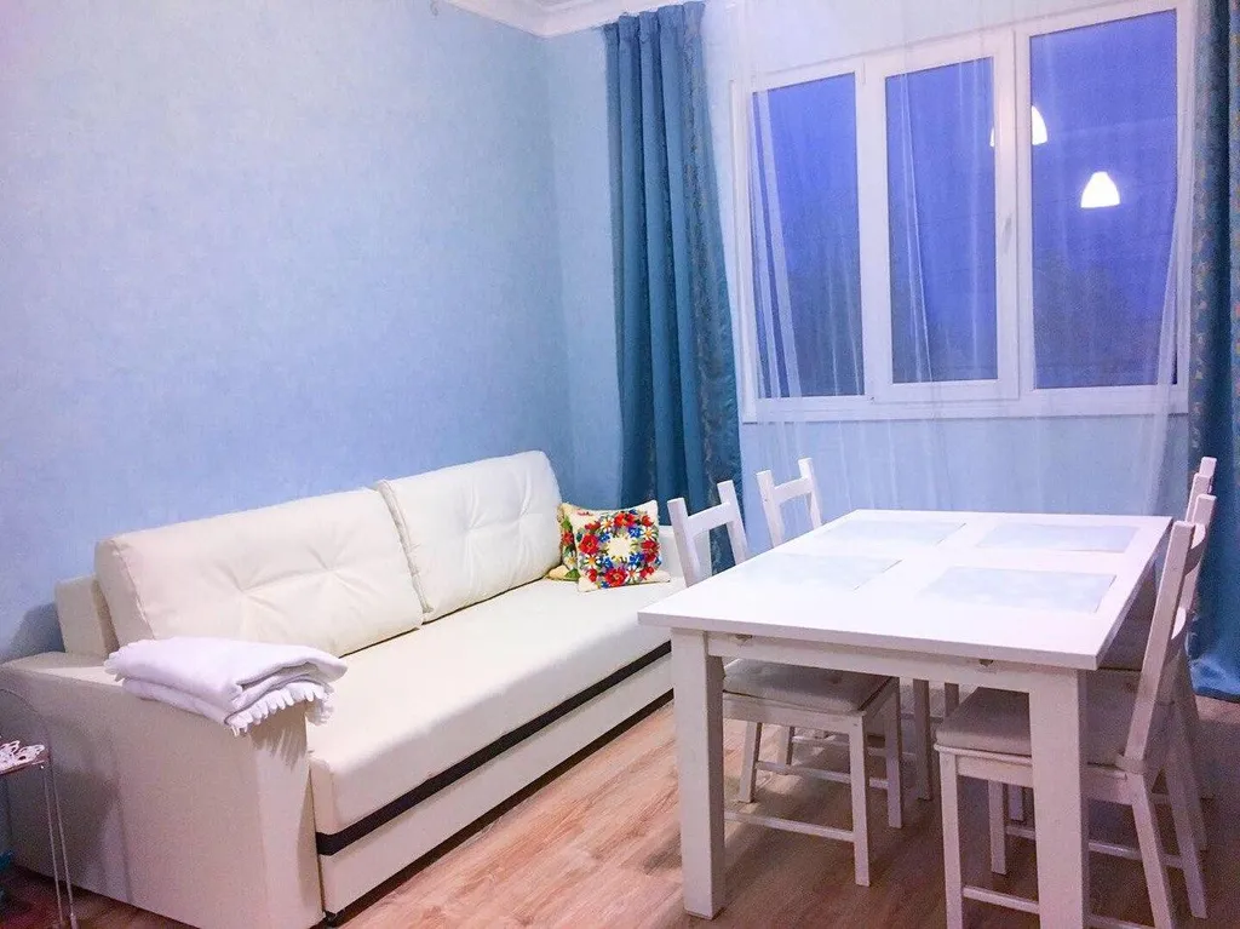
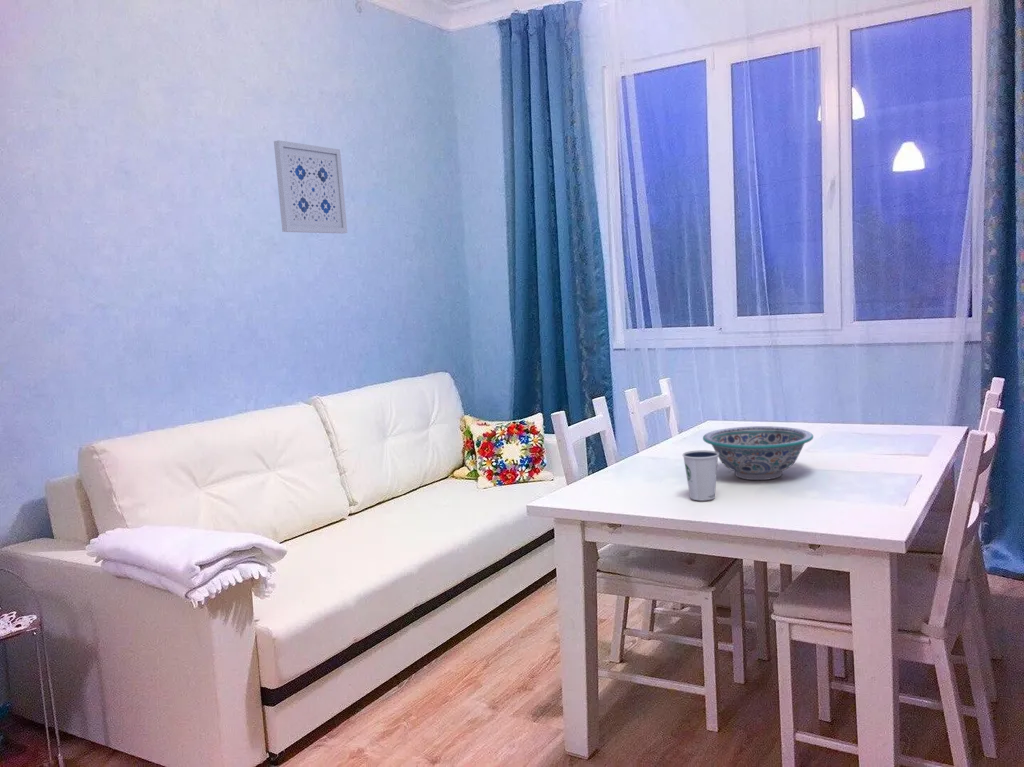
+ wall art (312, 189)
+ dixie cup (701, 475)
+ decorative bowl (757, 455)
